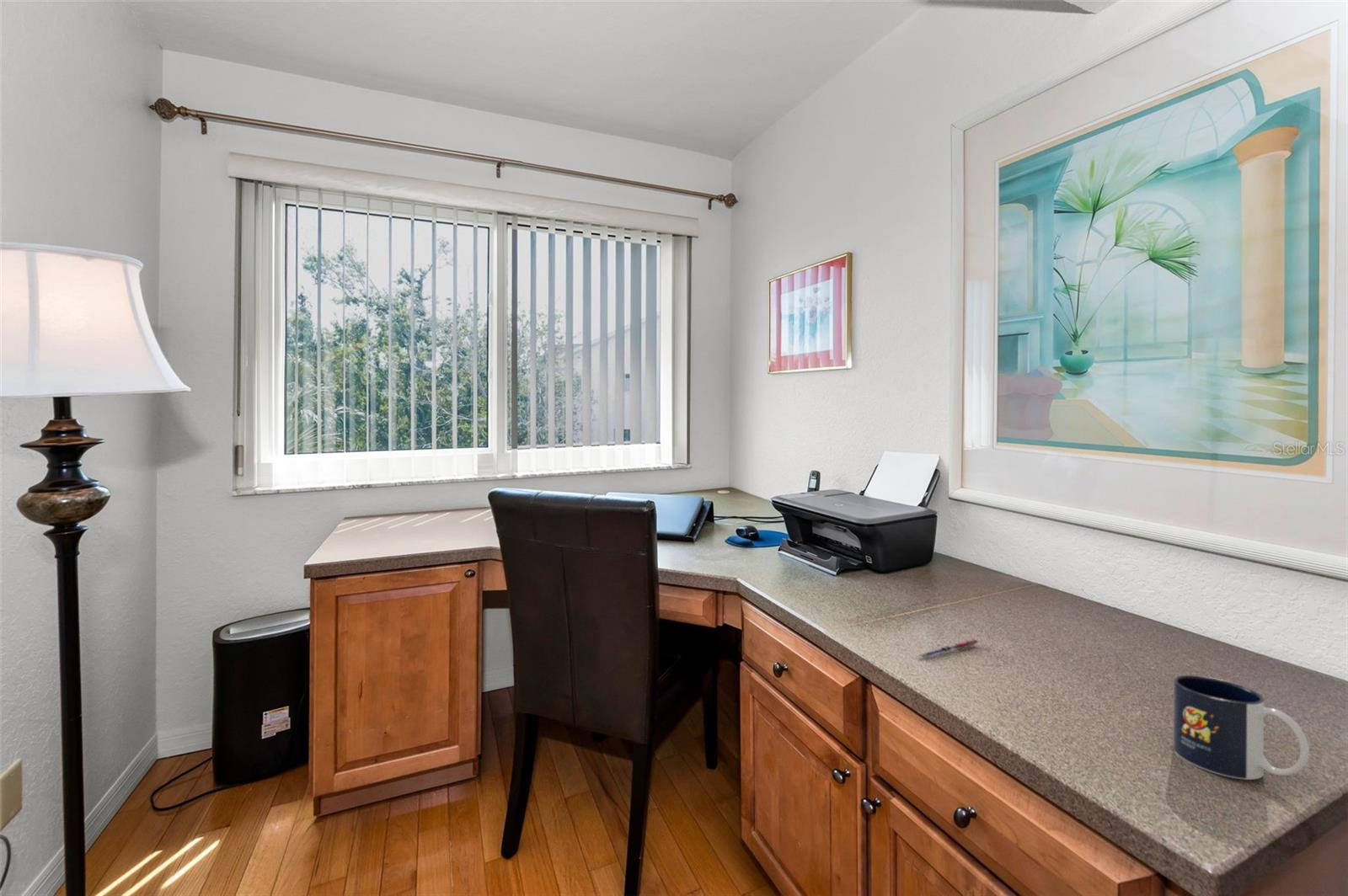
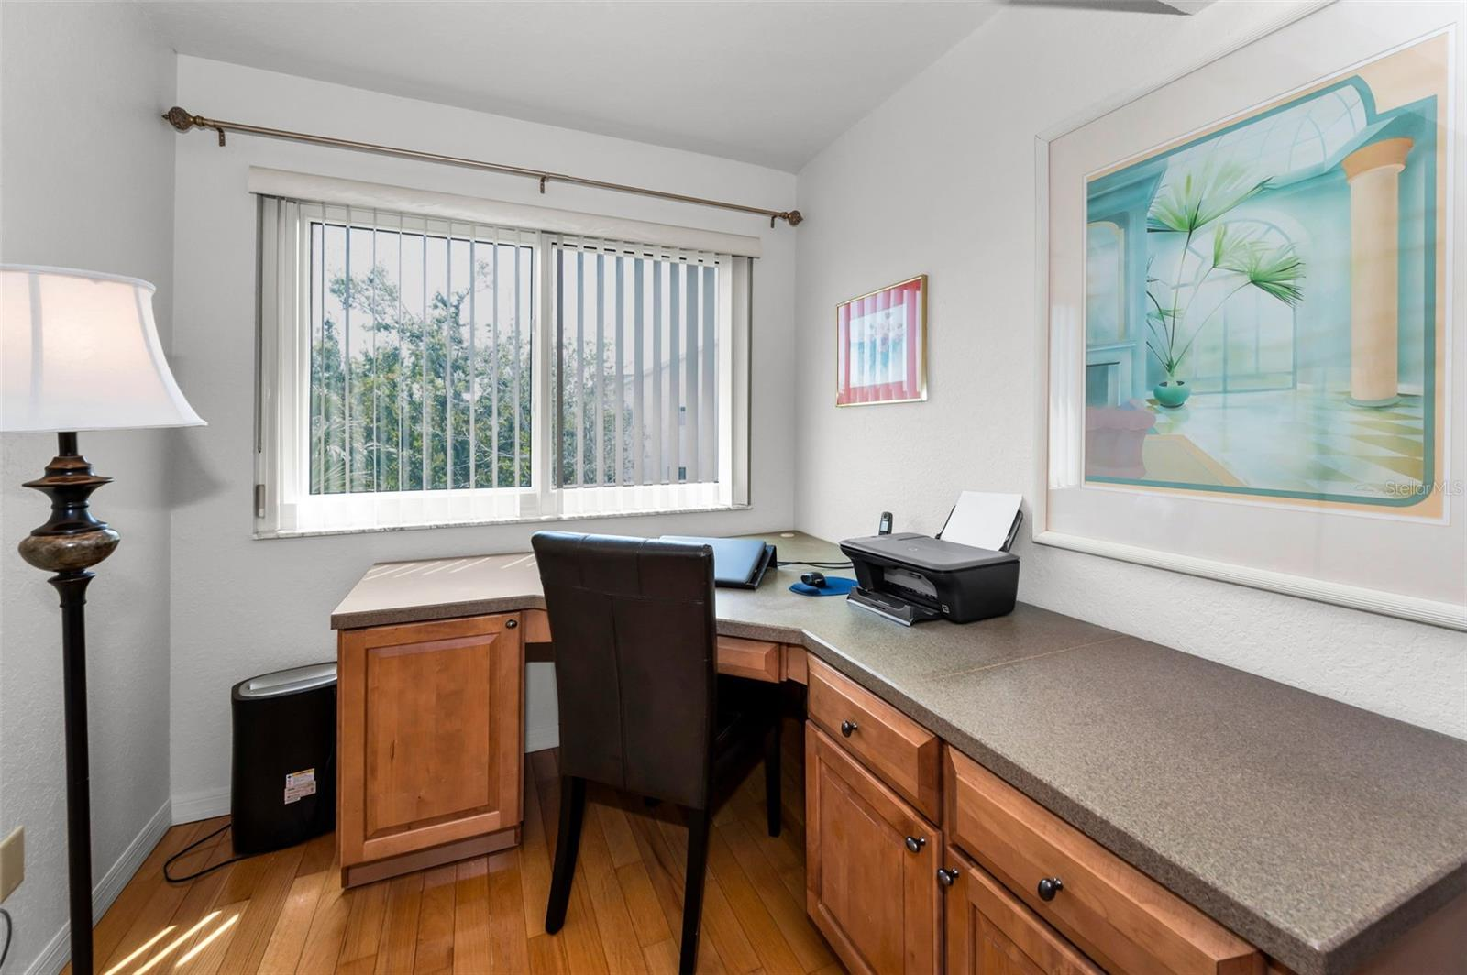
- mug (1237, 731)
- pen (949, 647)
